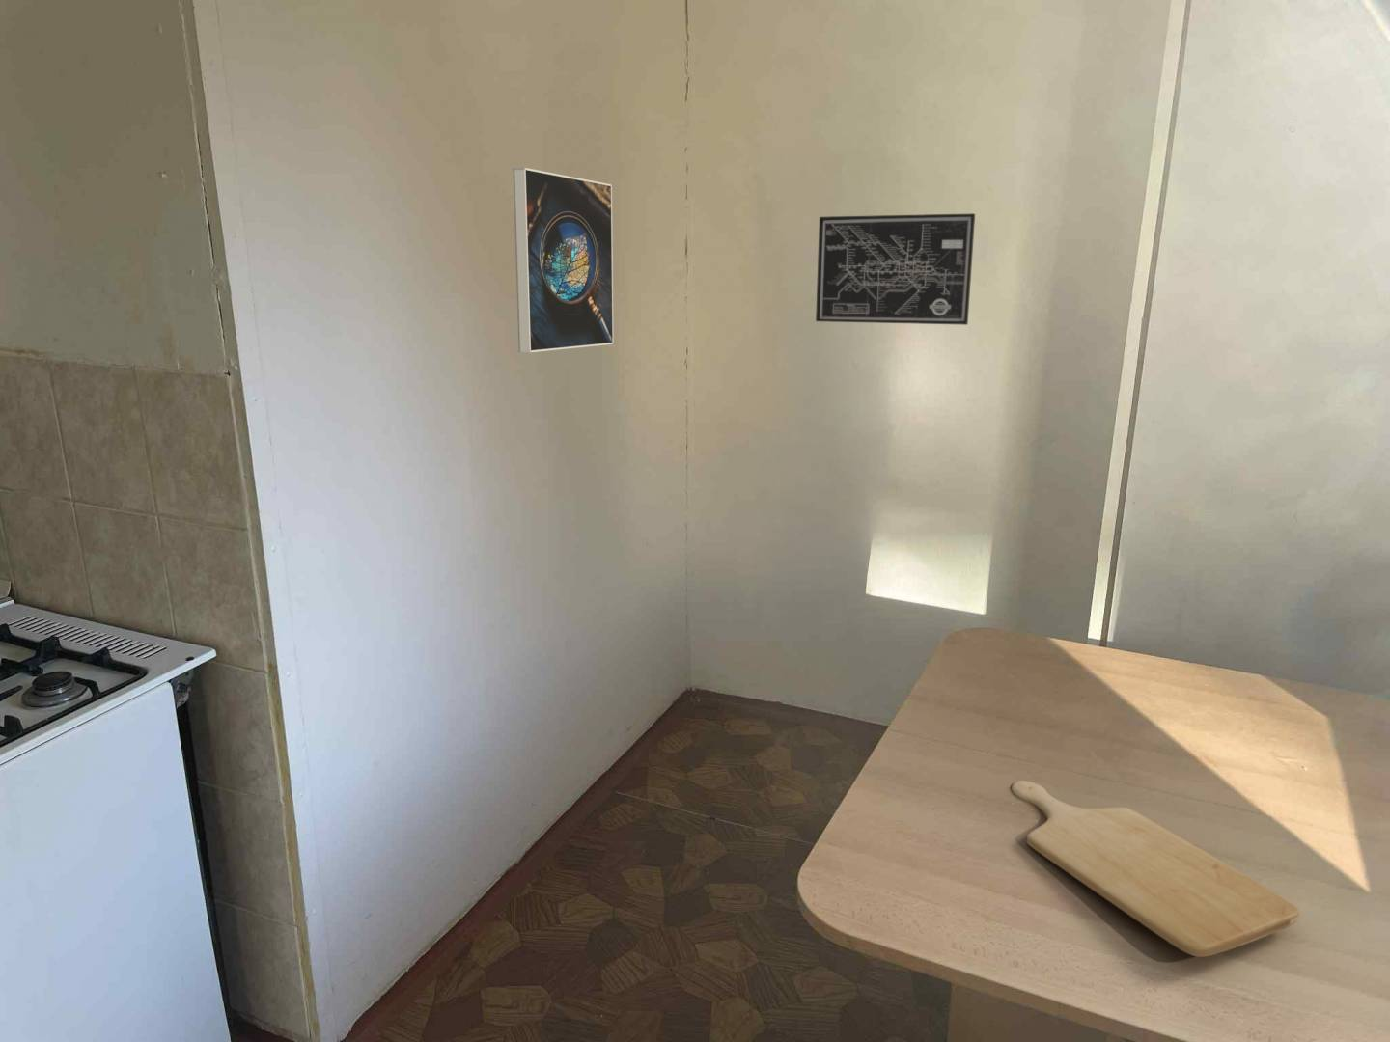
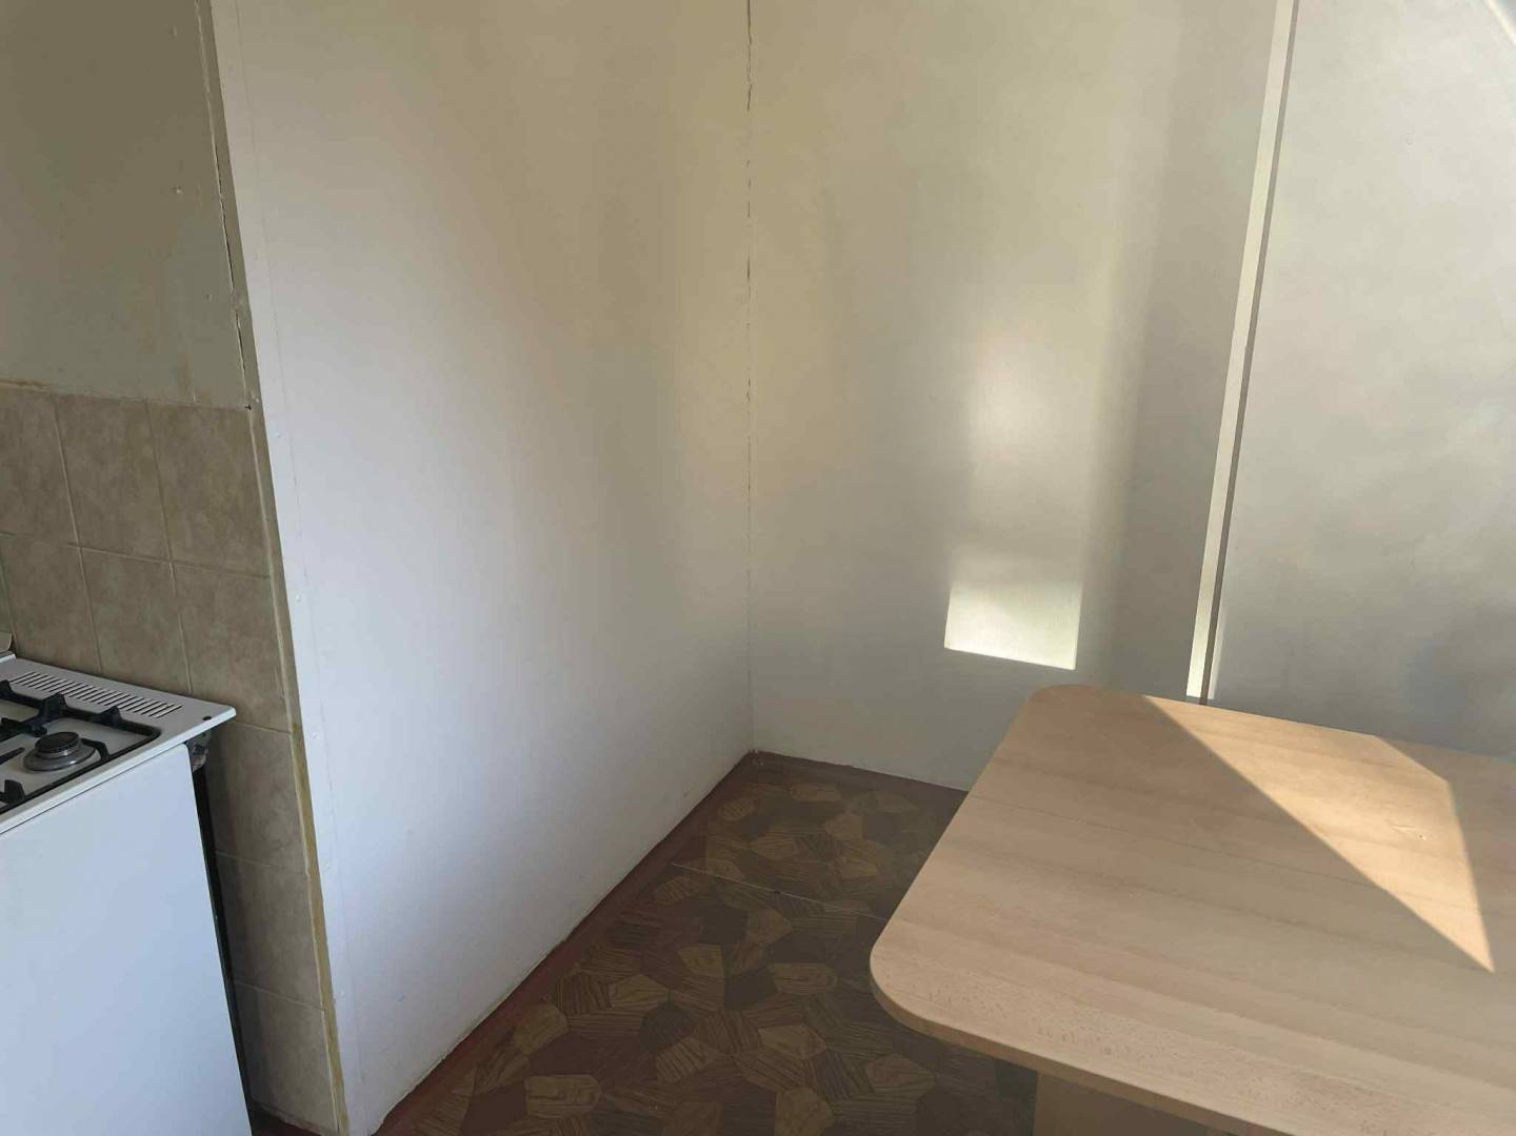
- wall art (892, 269)
- chopping board (1120, 850)
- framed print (568, 264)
